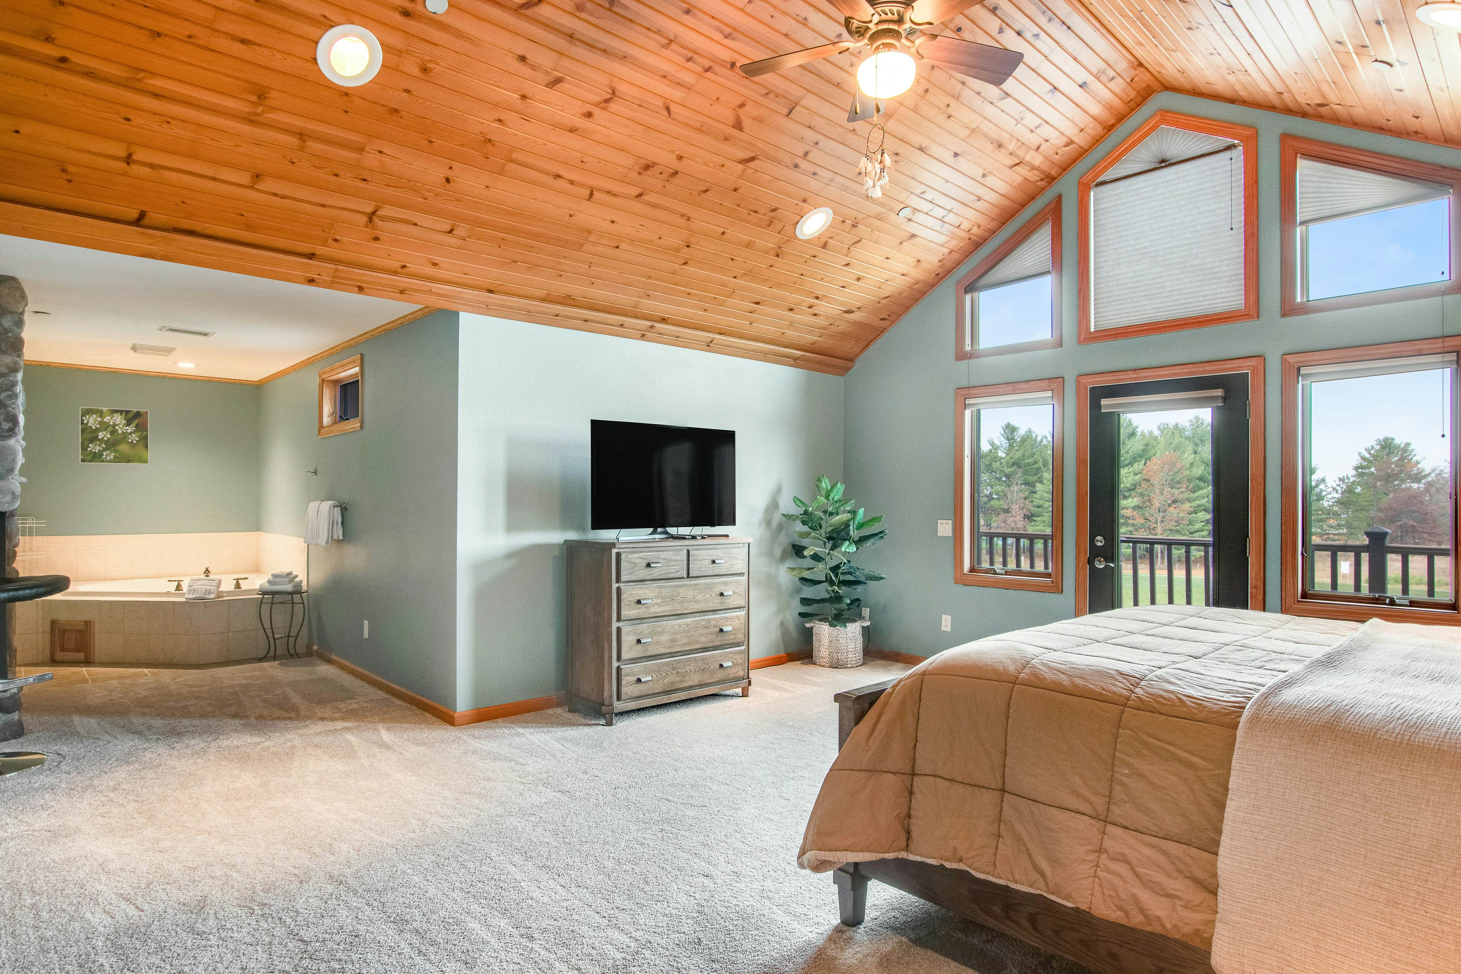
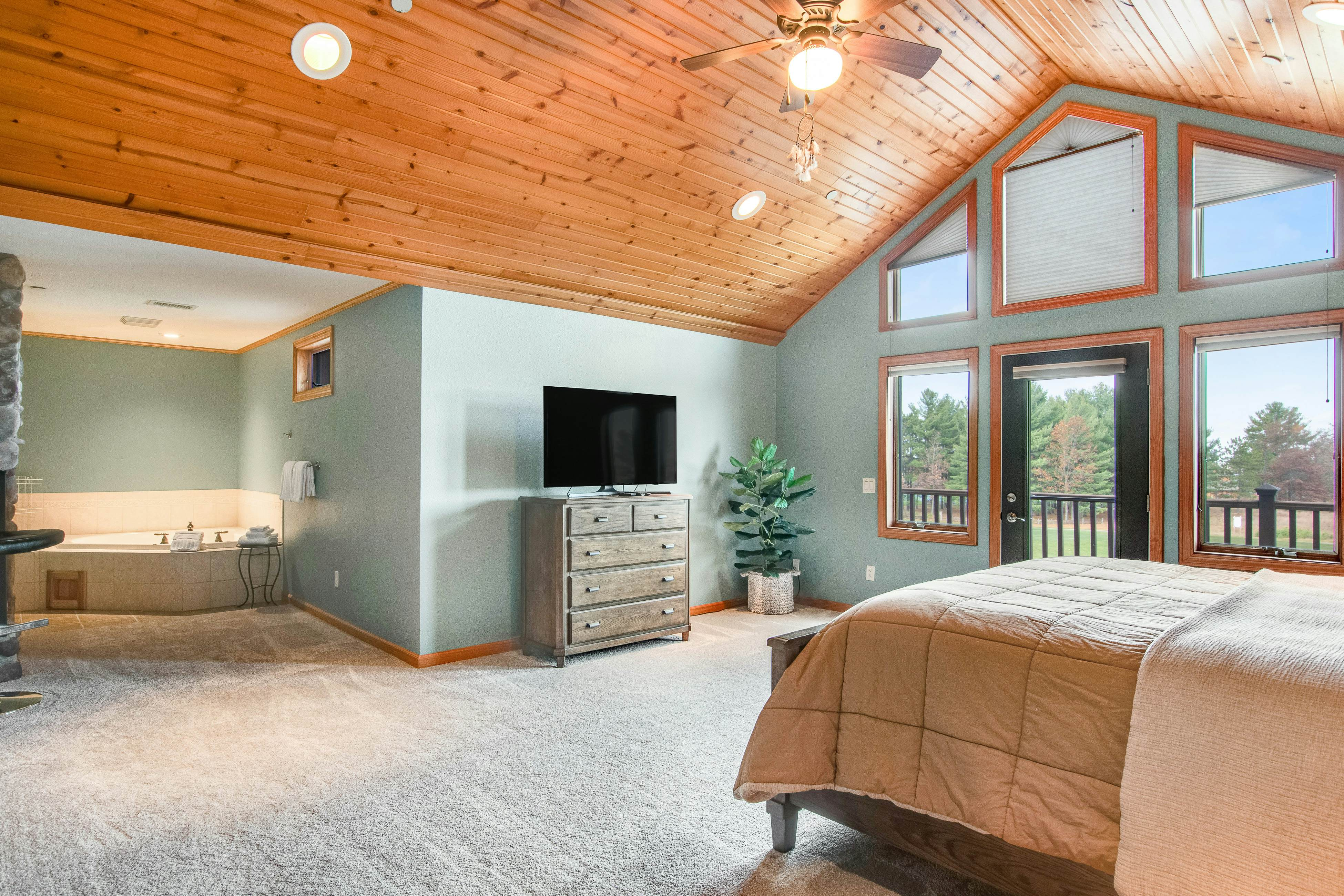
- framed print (114, 436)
